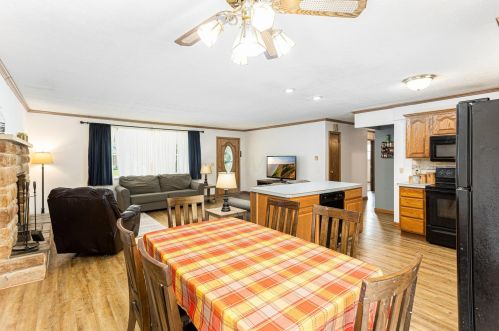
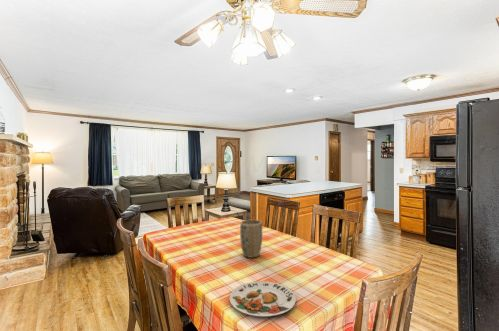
+ plate (262, 297)
+ plant pot (251, 238)
